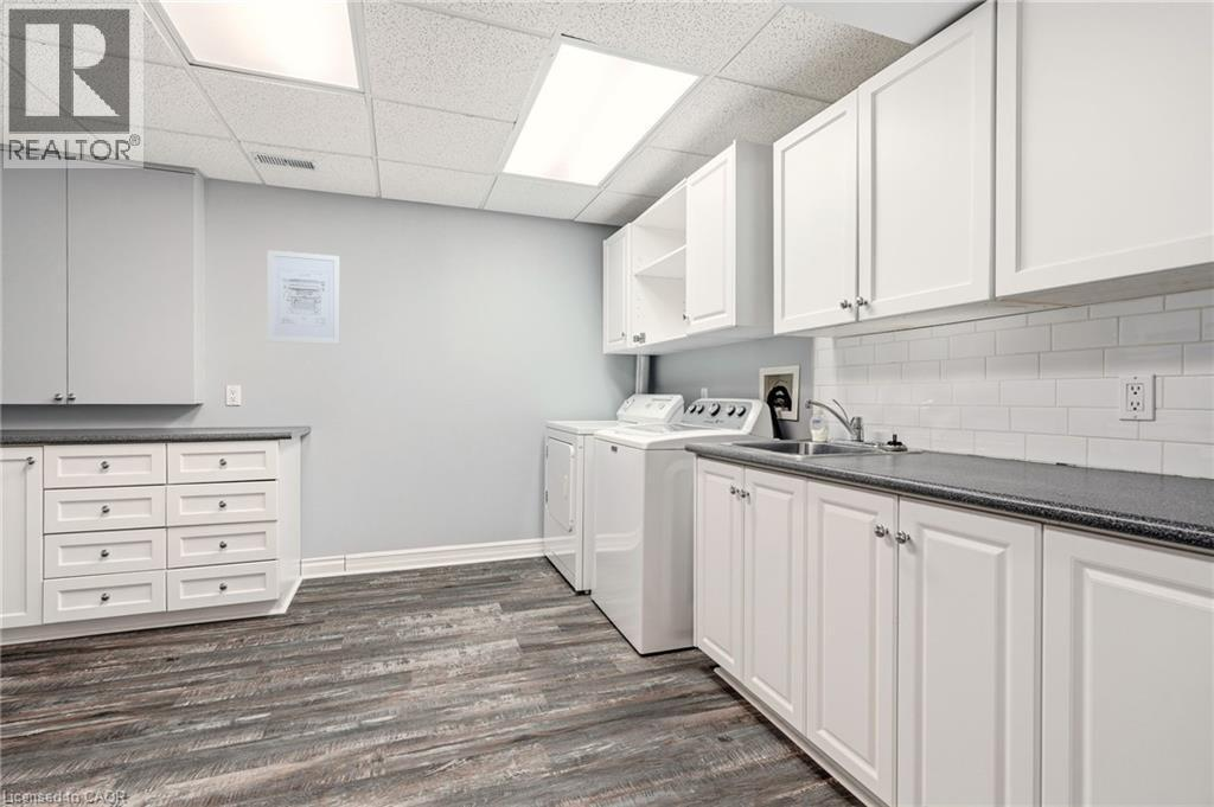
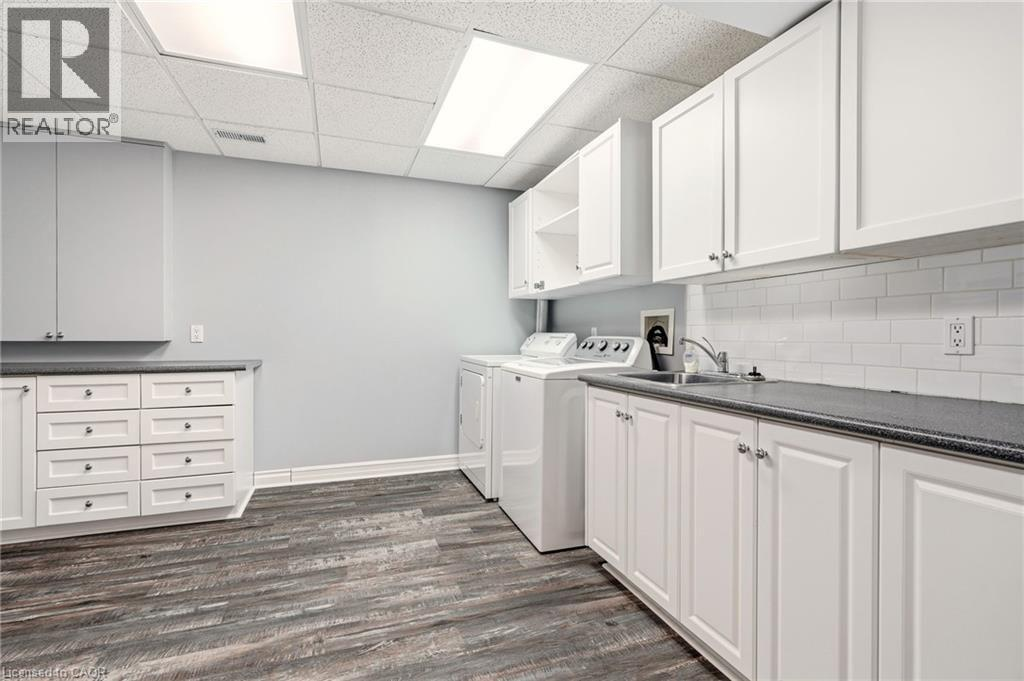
- wall art (304, 297)
